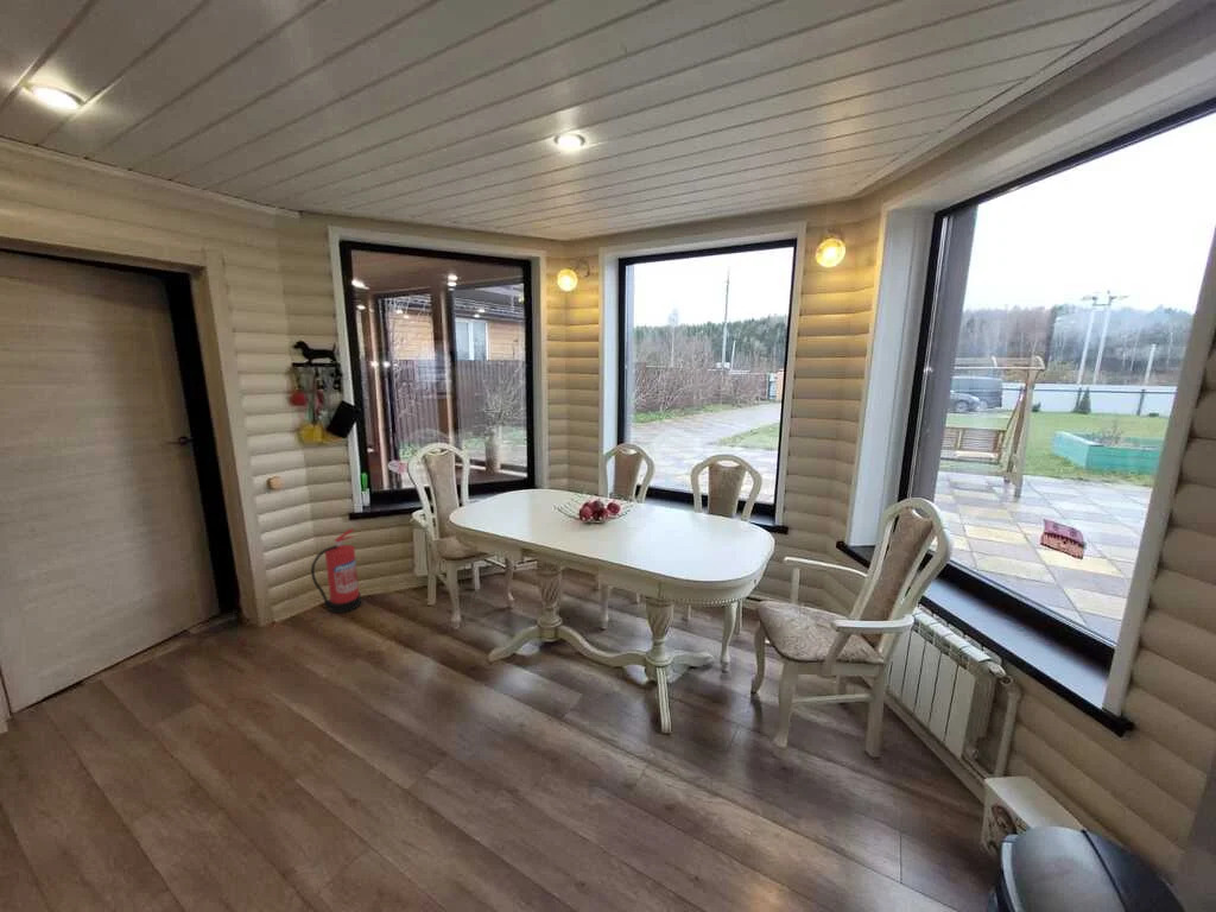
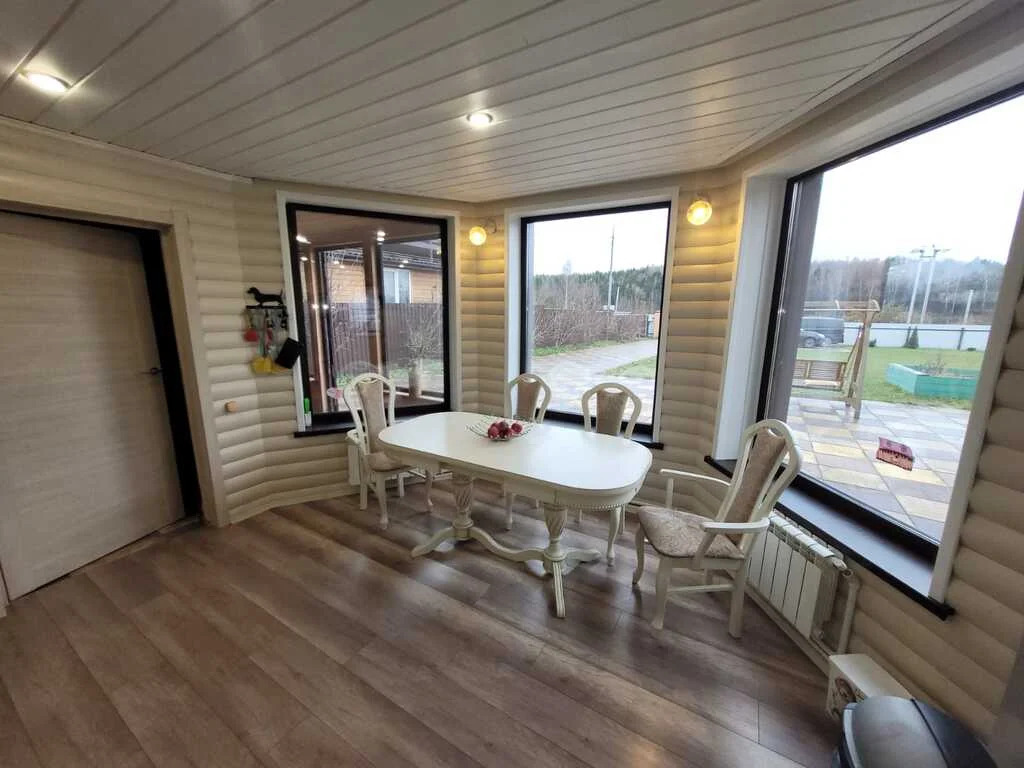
- fire extinguisher (335, 572)
